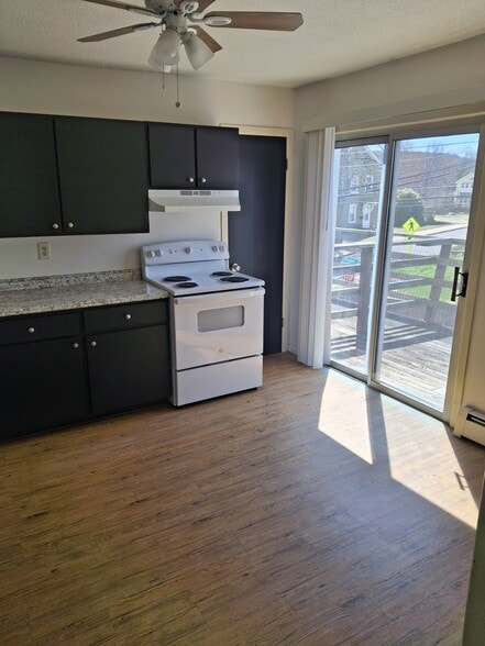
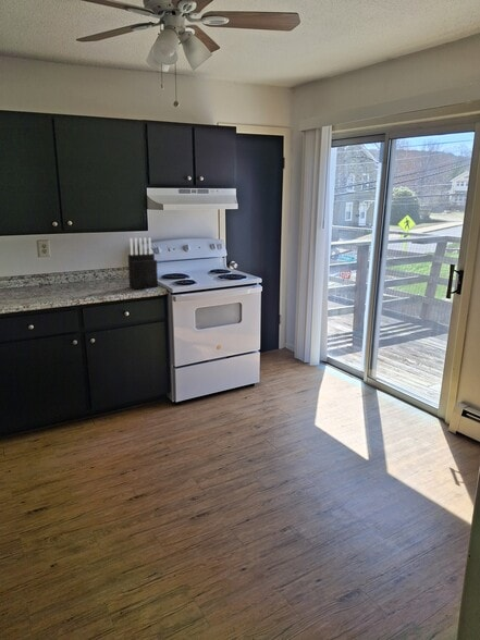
+ knife block (143, 262)
